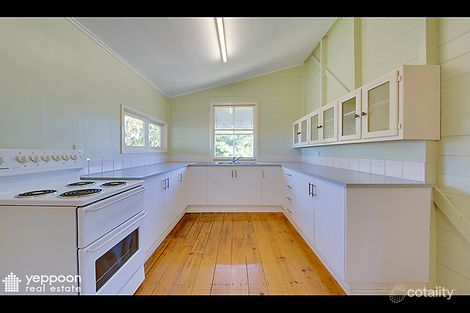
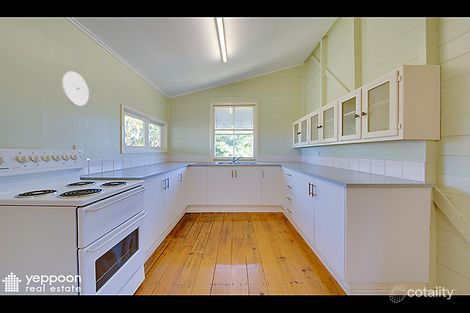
+ wall clock (77, 89)
